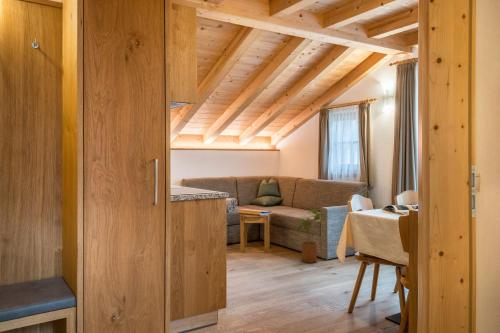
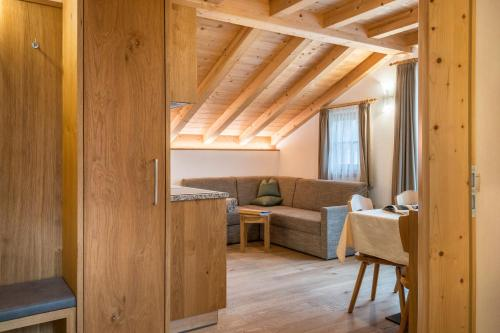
- house plant (309, 236)
